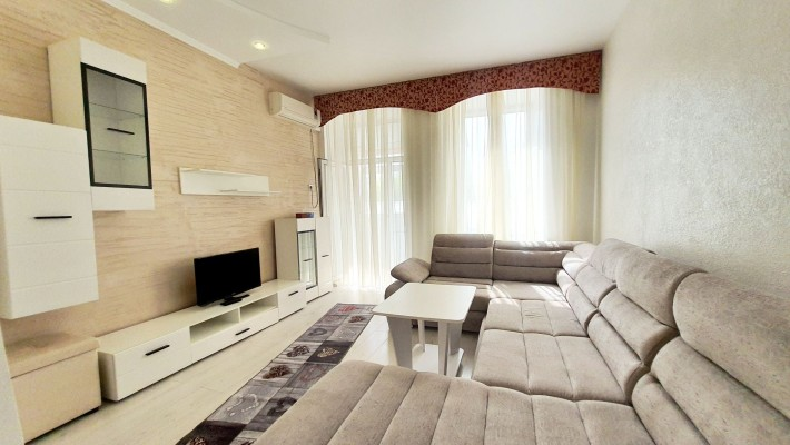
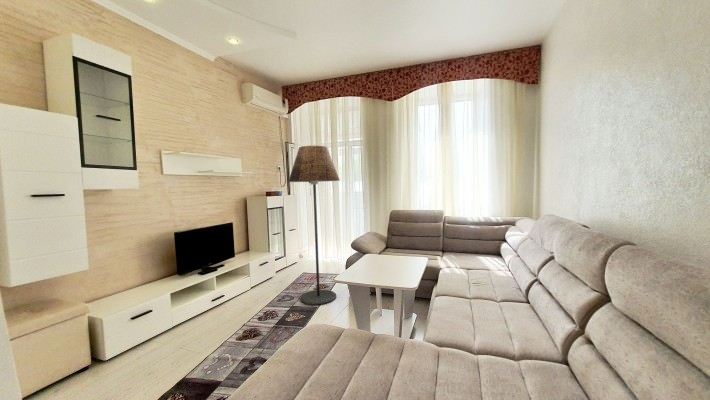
+ floor lamp (315, 223)
